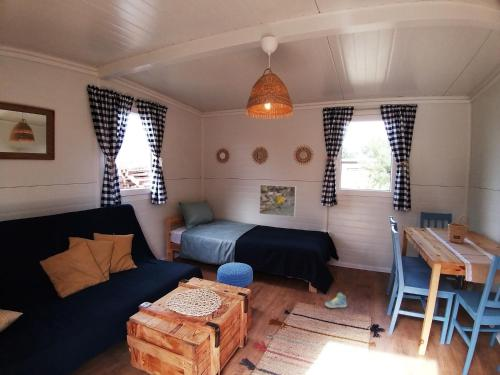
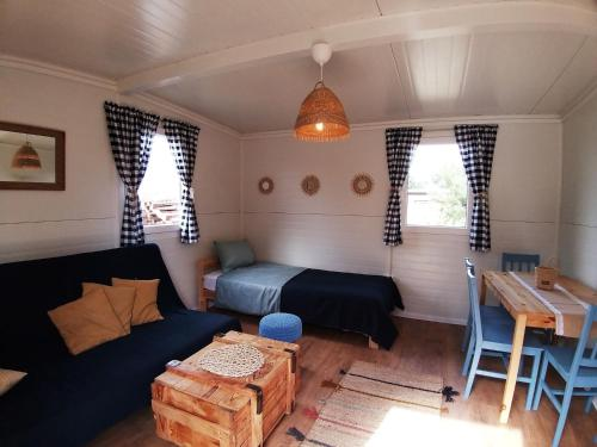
- sneaker (335, 299)
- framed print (277, 200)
